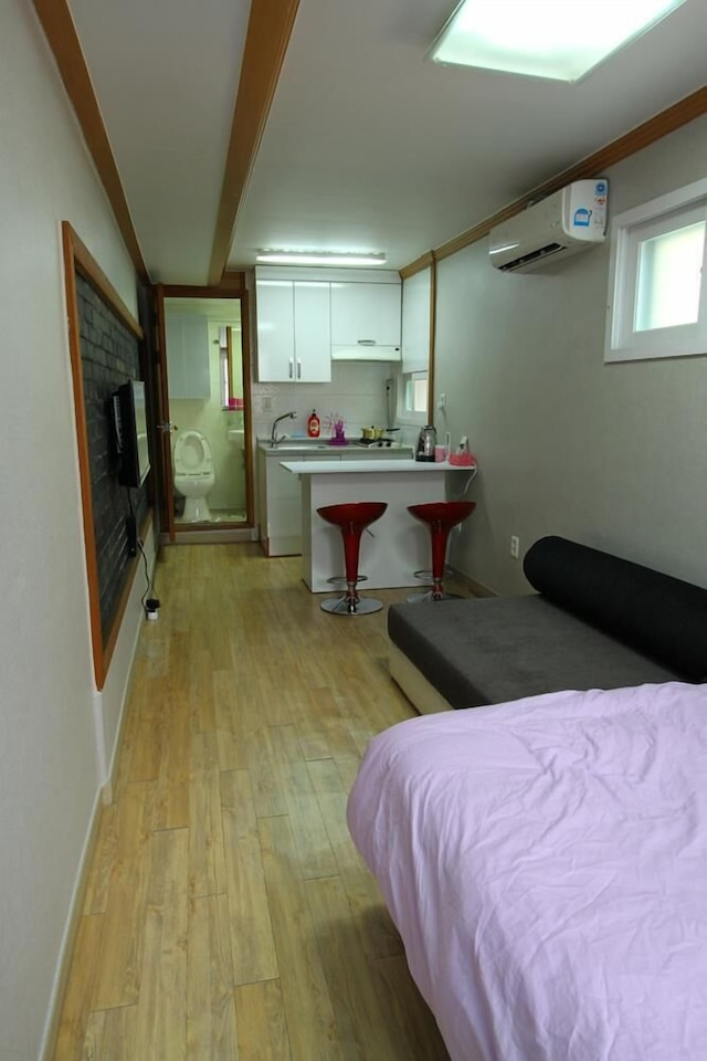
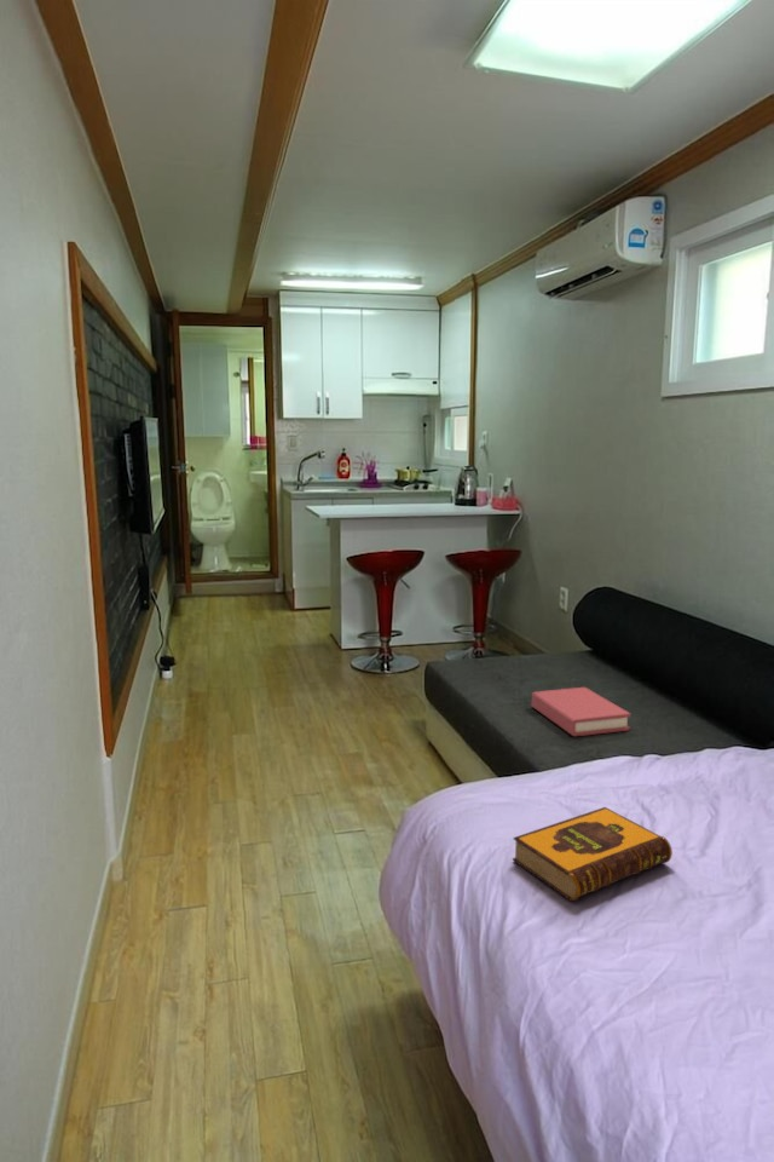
+ hardback book (591, 851)
+ hardback book (578, 709)
